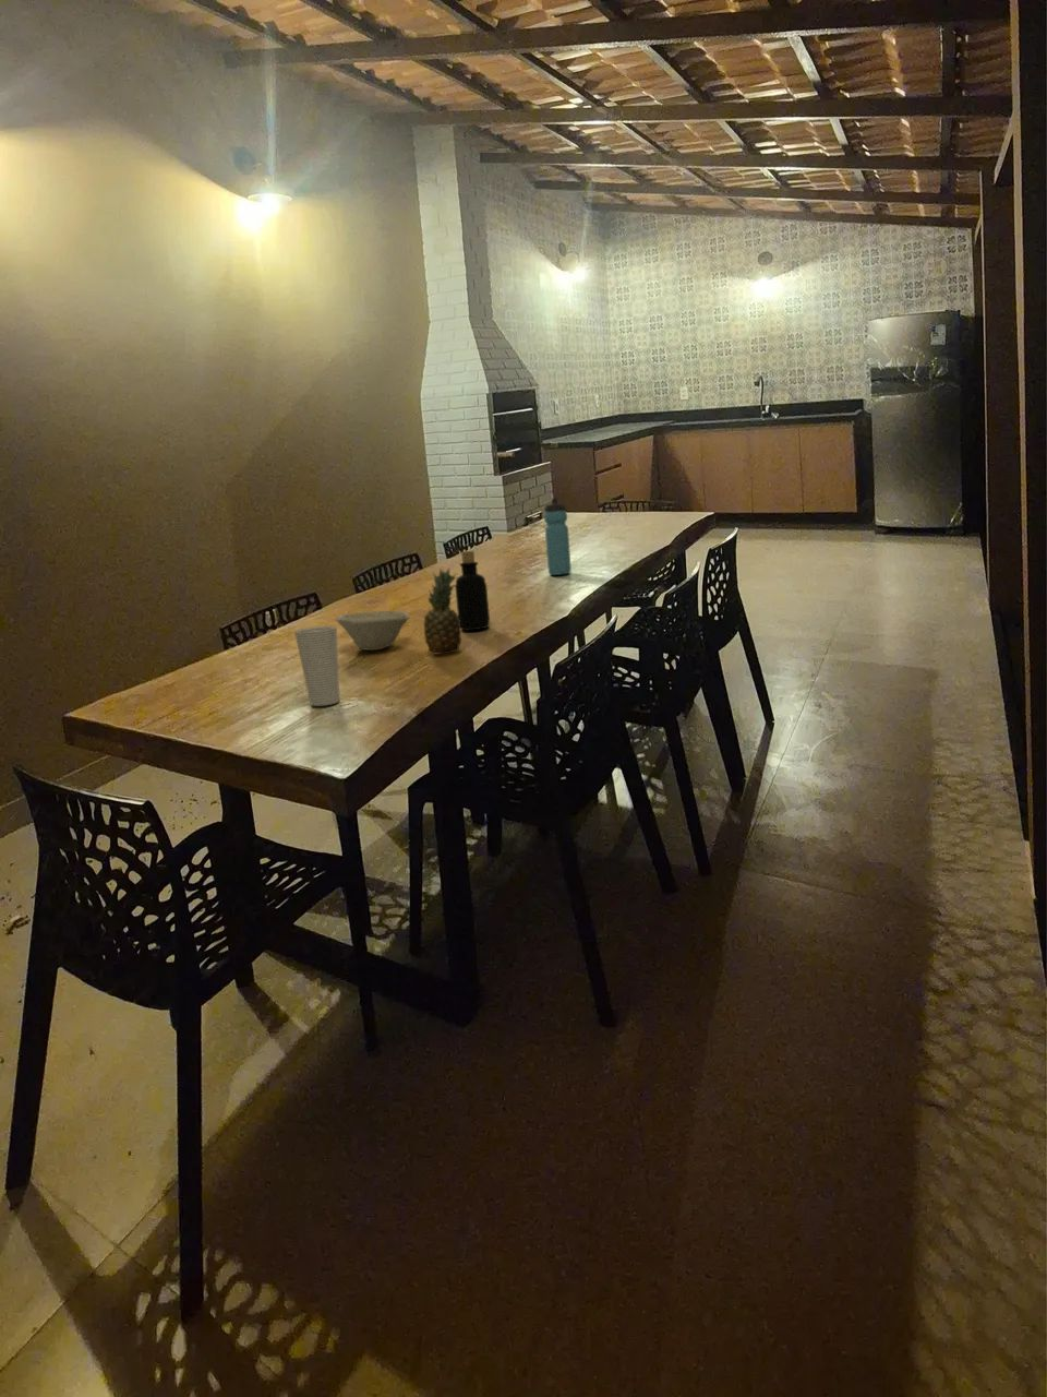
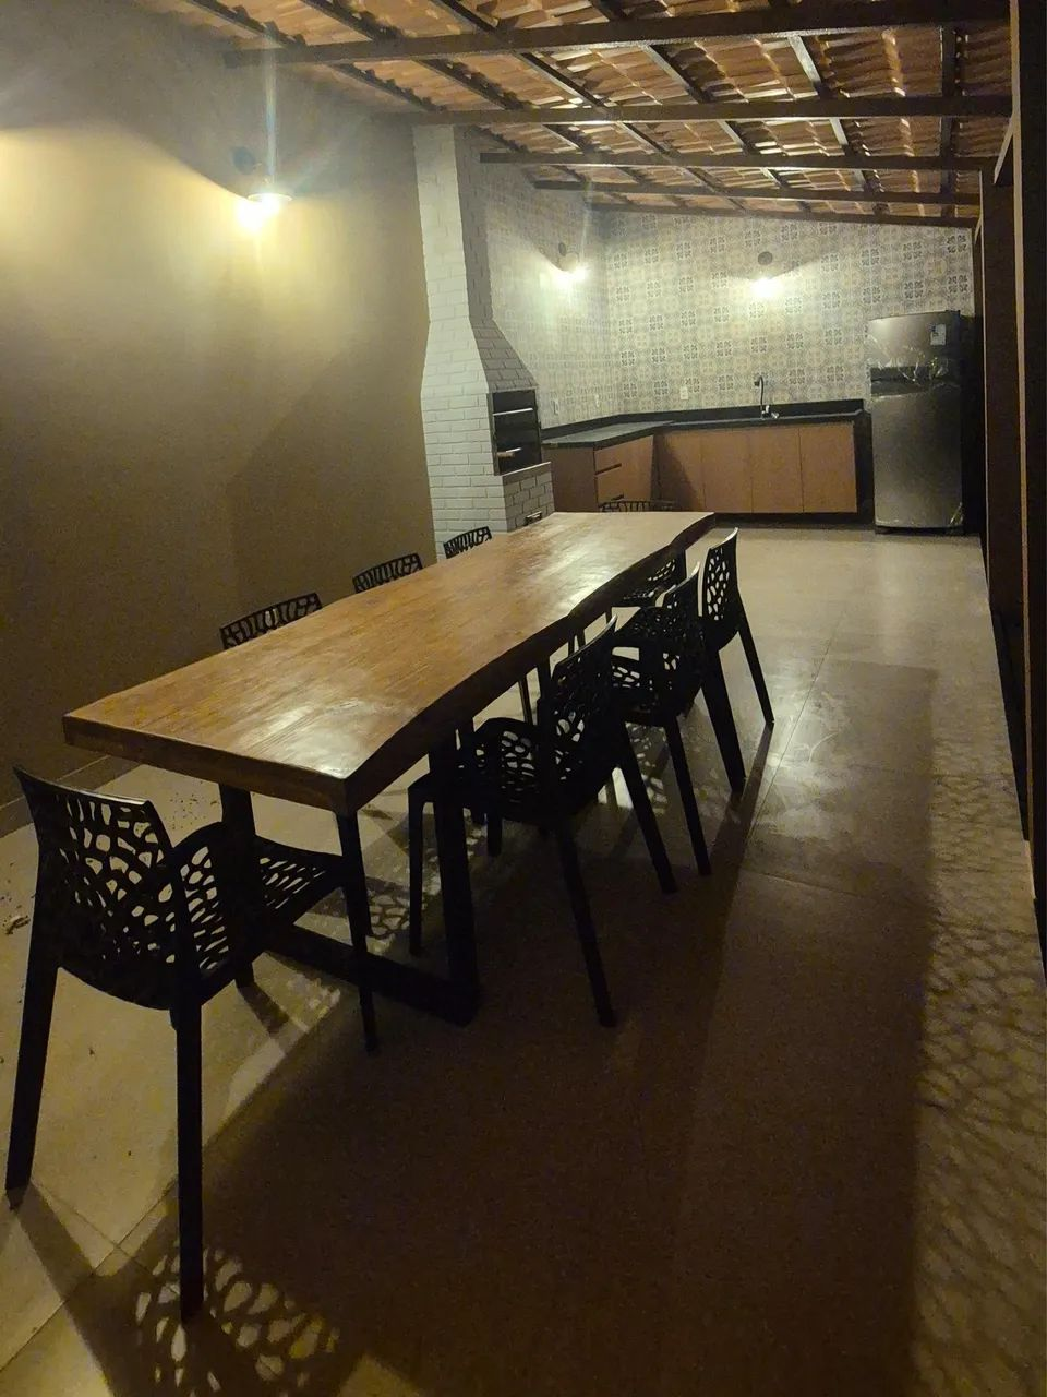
- bowl (374, 629)
- cup (320, 666)
- fruit (441, 610)
- bottle (471, 590)
- water bottle (556, 536)
